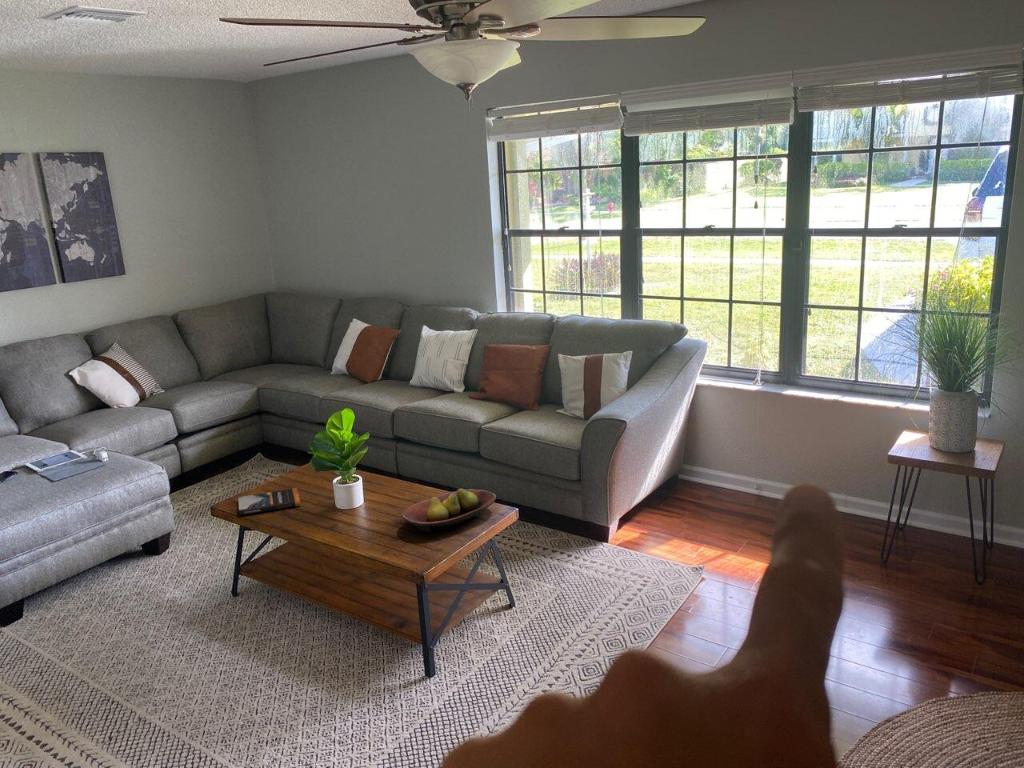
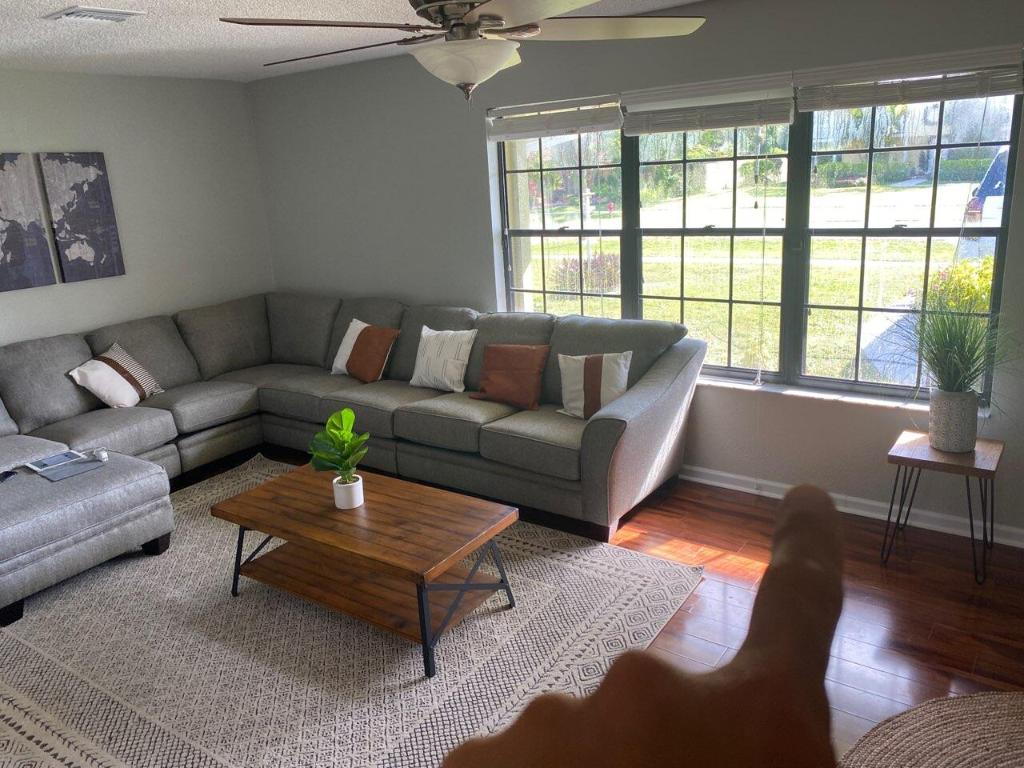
- book (269, 501)
- fruit bowl (449, 506)
